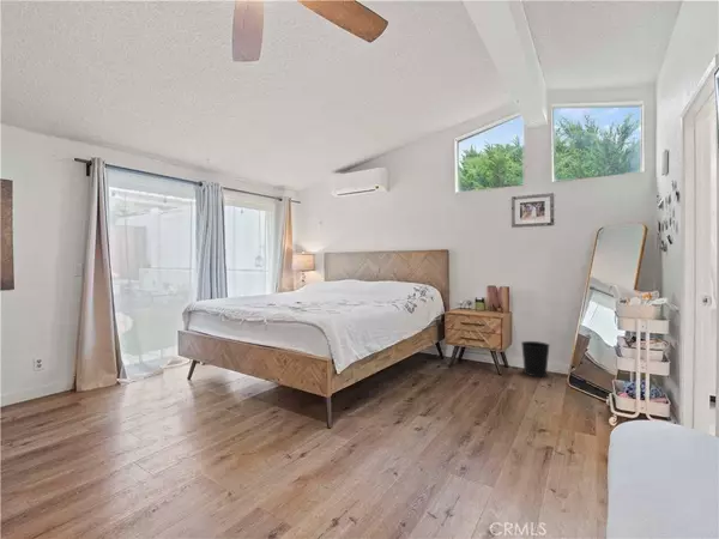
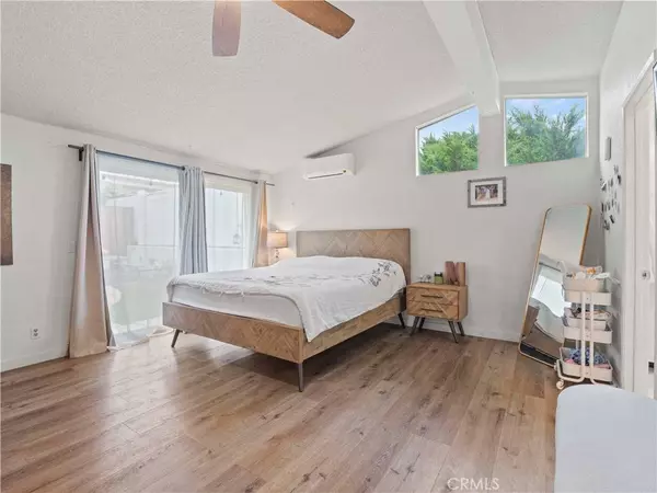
- wastebasket (534, 358)
